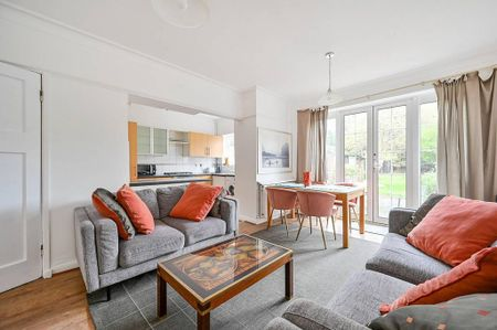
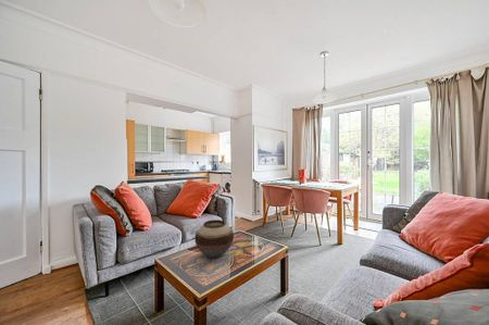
+ vase (214, 238)
